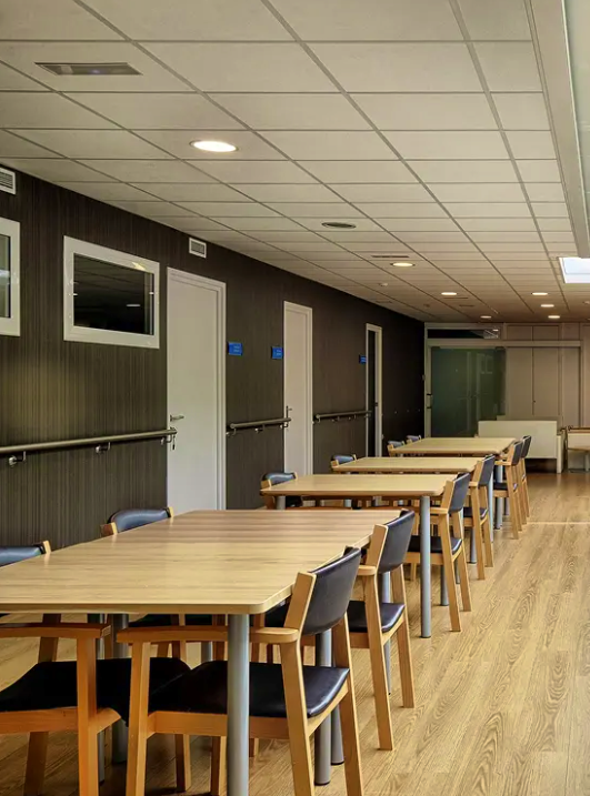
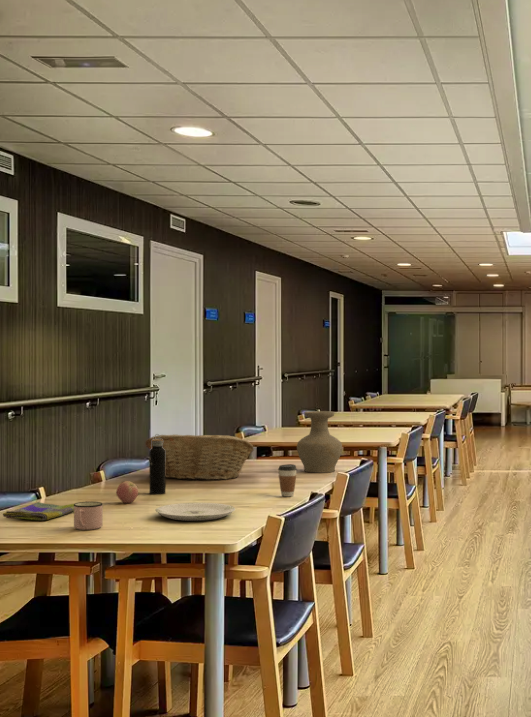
+ fruit basket (199, 454)
+ dish towel (42, 510)
+ mug (86, 516)
+ vase (319, 441)
+ coffee cup (287, 480)
+ apple (127, 492)
+ water bottle (157, 464)
+ plate (195, 512)
